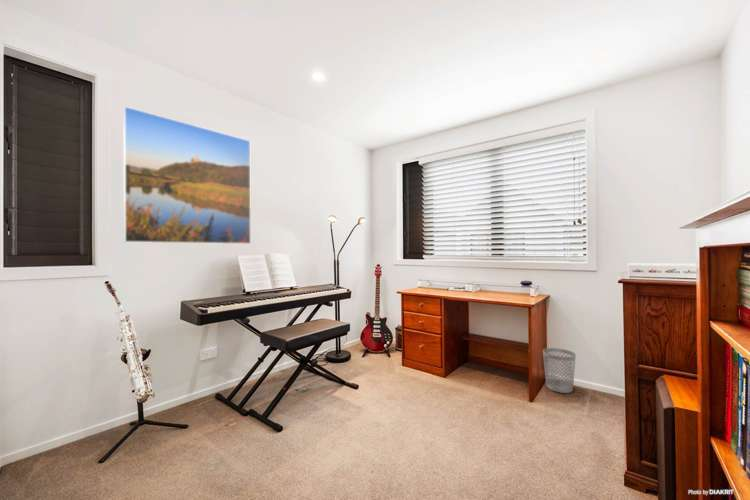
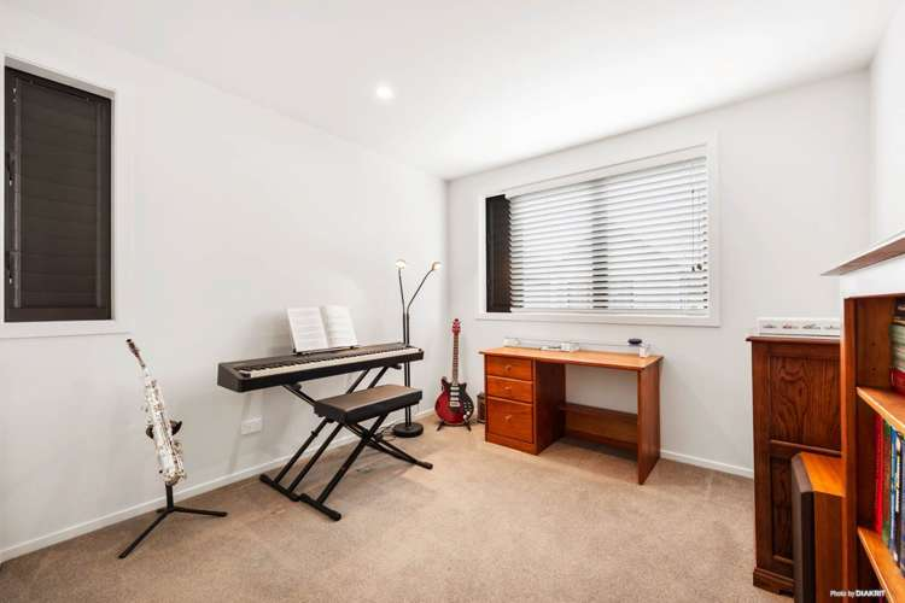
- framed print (195, 184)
- wastebasket (559, 370)
